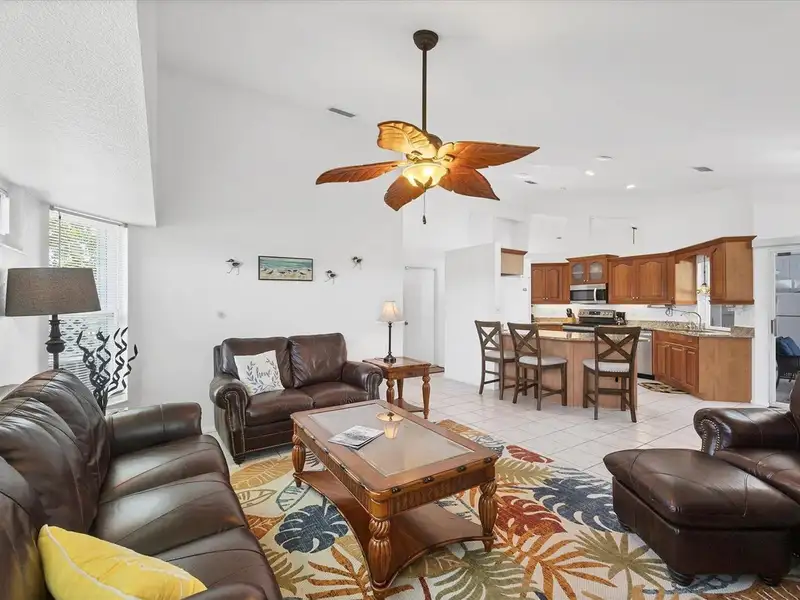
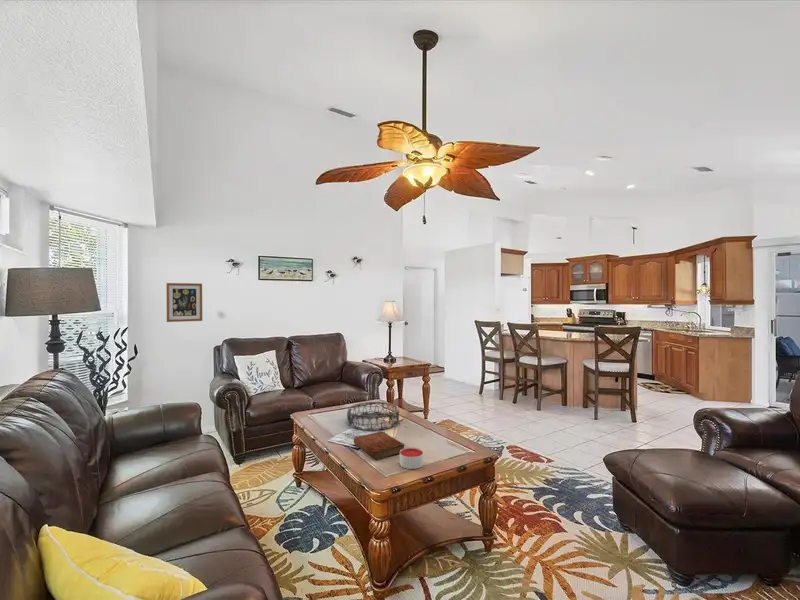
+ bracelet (373, 414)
+ wall art (184, 302)
+ candle (411, 457)
+ bible (378, 444)
